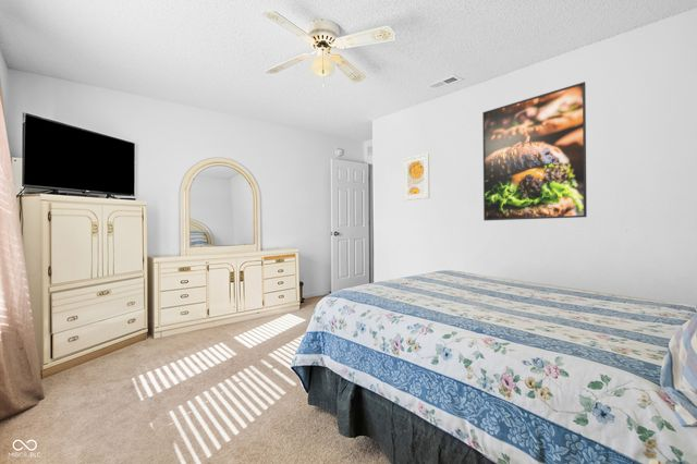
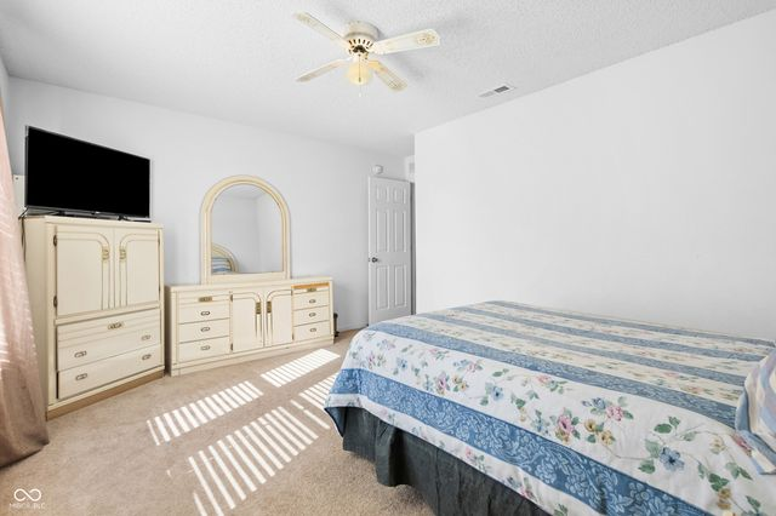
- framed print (415, 178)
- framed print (528, 158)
